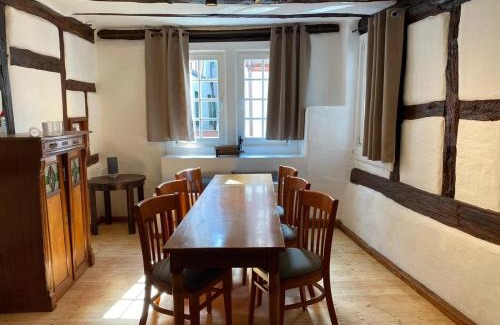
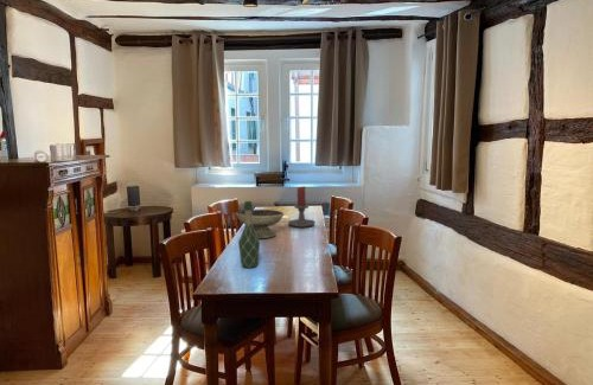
+ candle holder (301, 205)
+ wine bottle (248, 233)
+ decorative bowl (260, 223)
